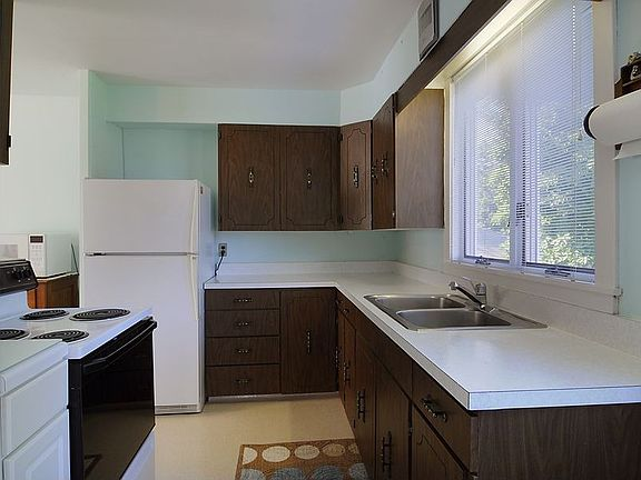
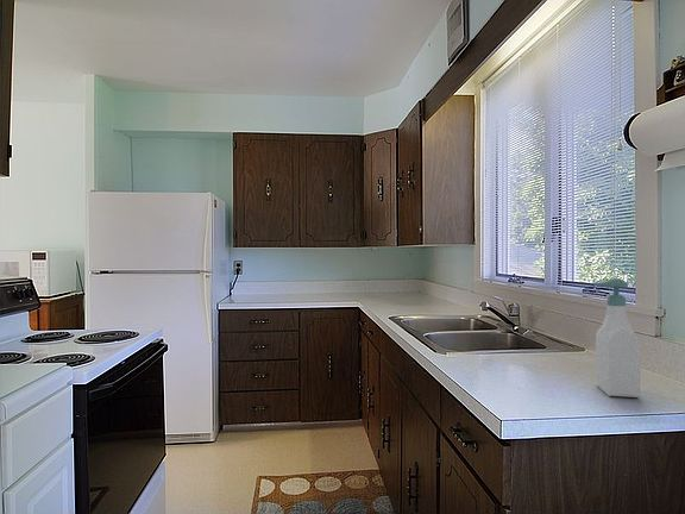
+ soap bottle (612, 334)
